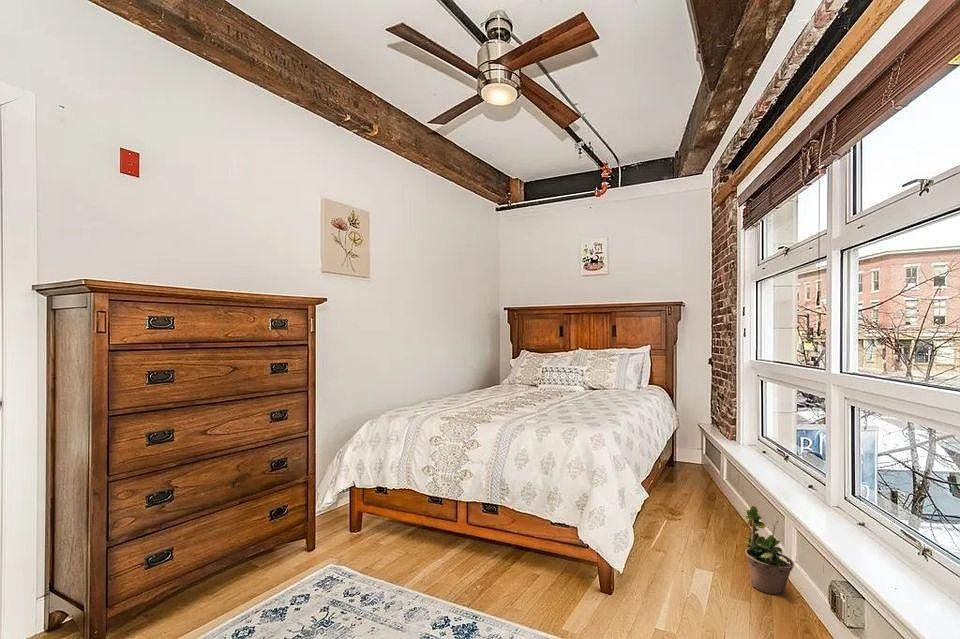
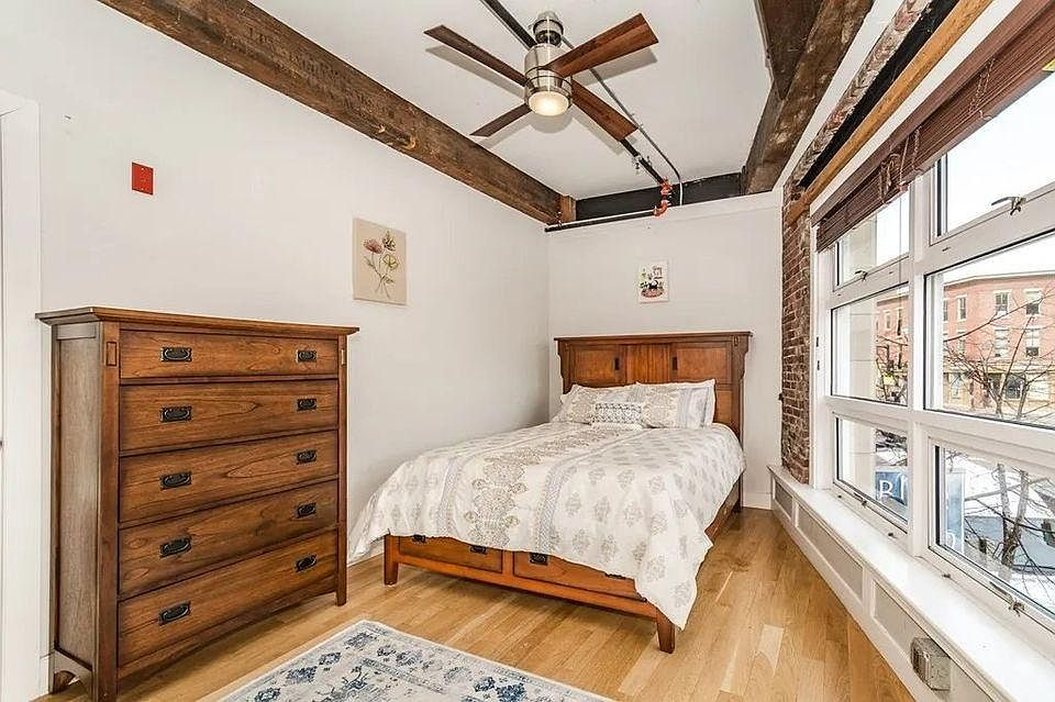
- potted plant (769, 546)
